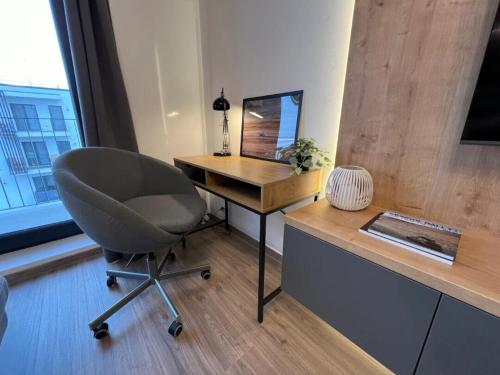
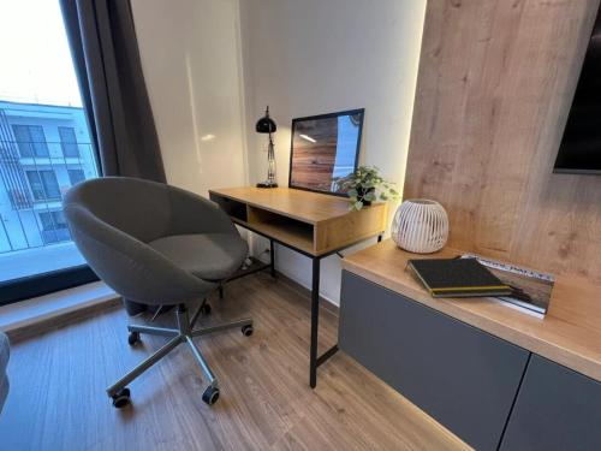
+ notepad (456, 275)
